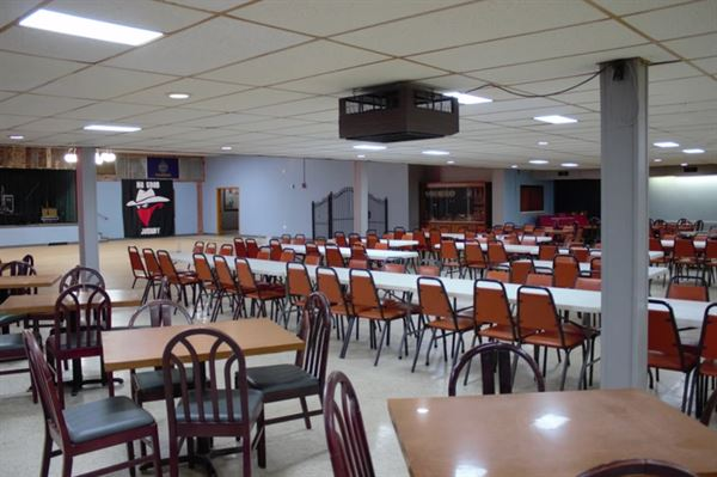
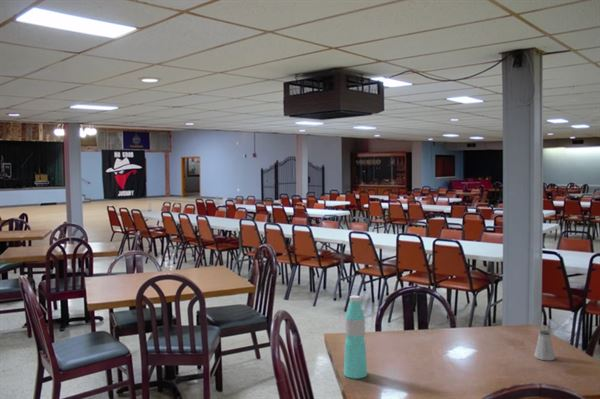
+ saltshaker (544, 344)
+ water bottle (355, 335)
